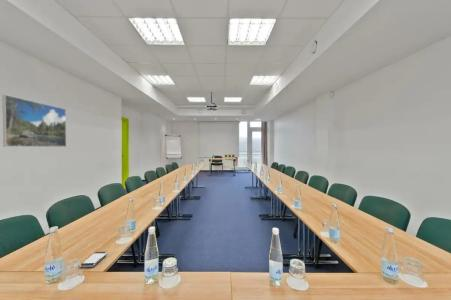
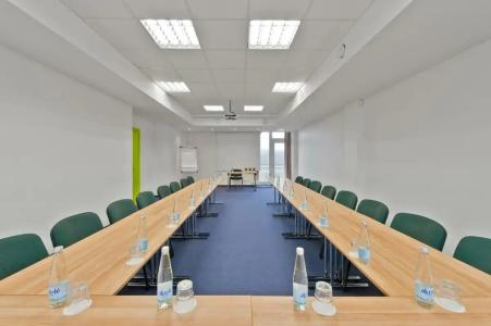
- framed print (39, 124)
- smartphone (94, 259)
